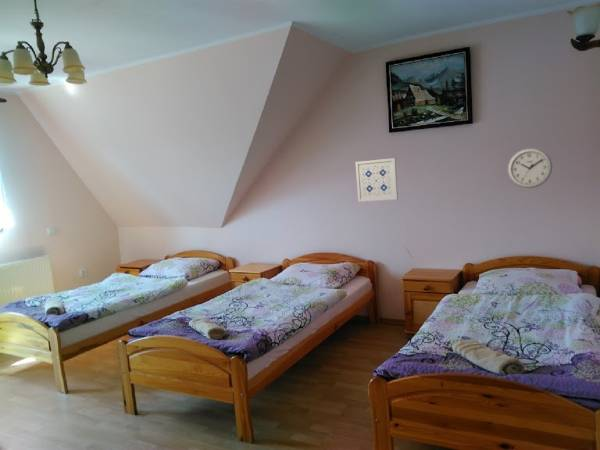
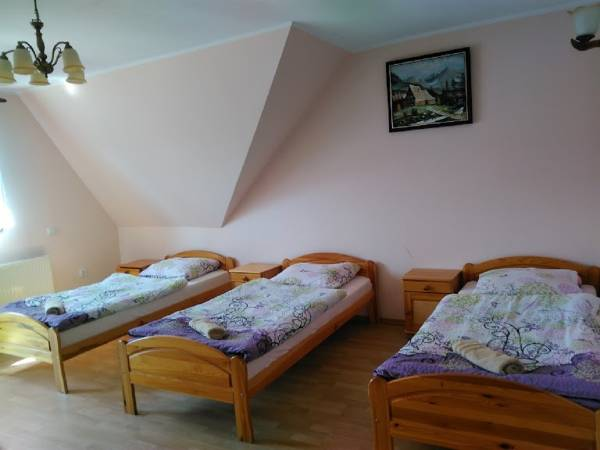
- wall art (376, 180)
- wall clock (529, 168)
